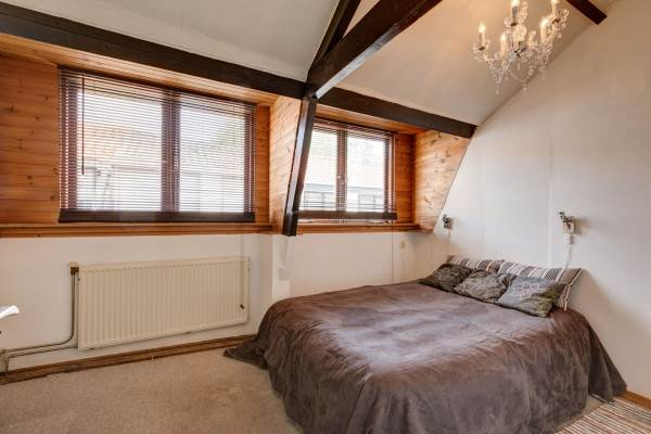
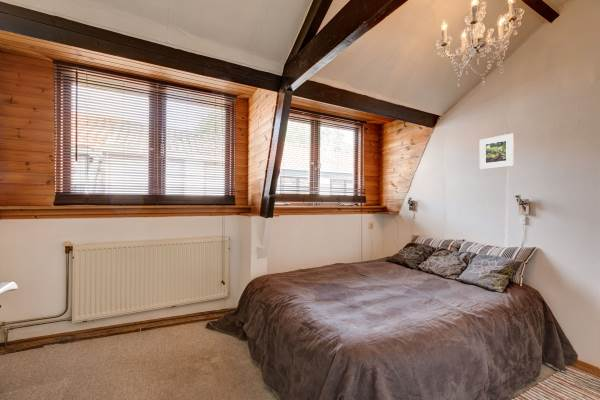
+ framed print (495, 152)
